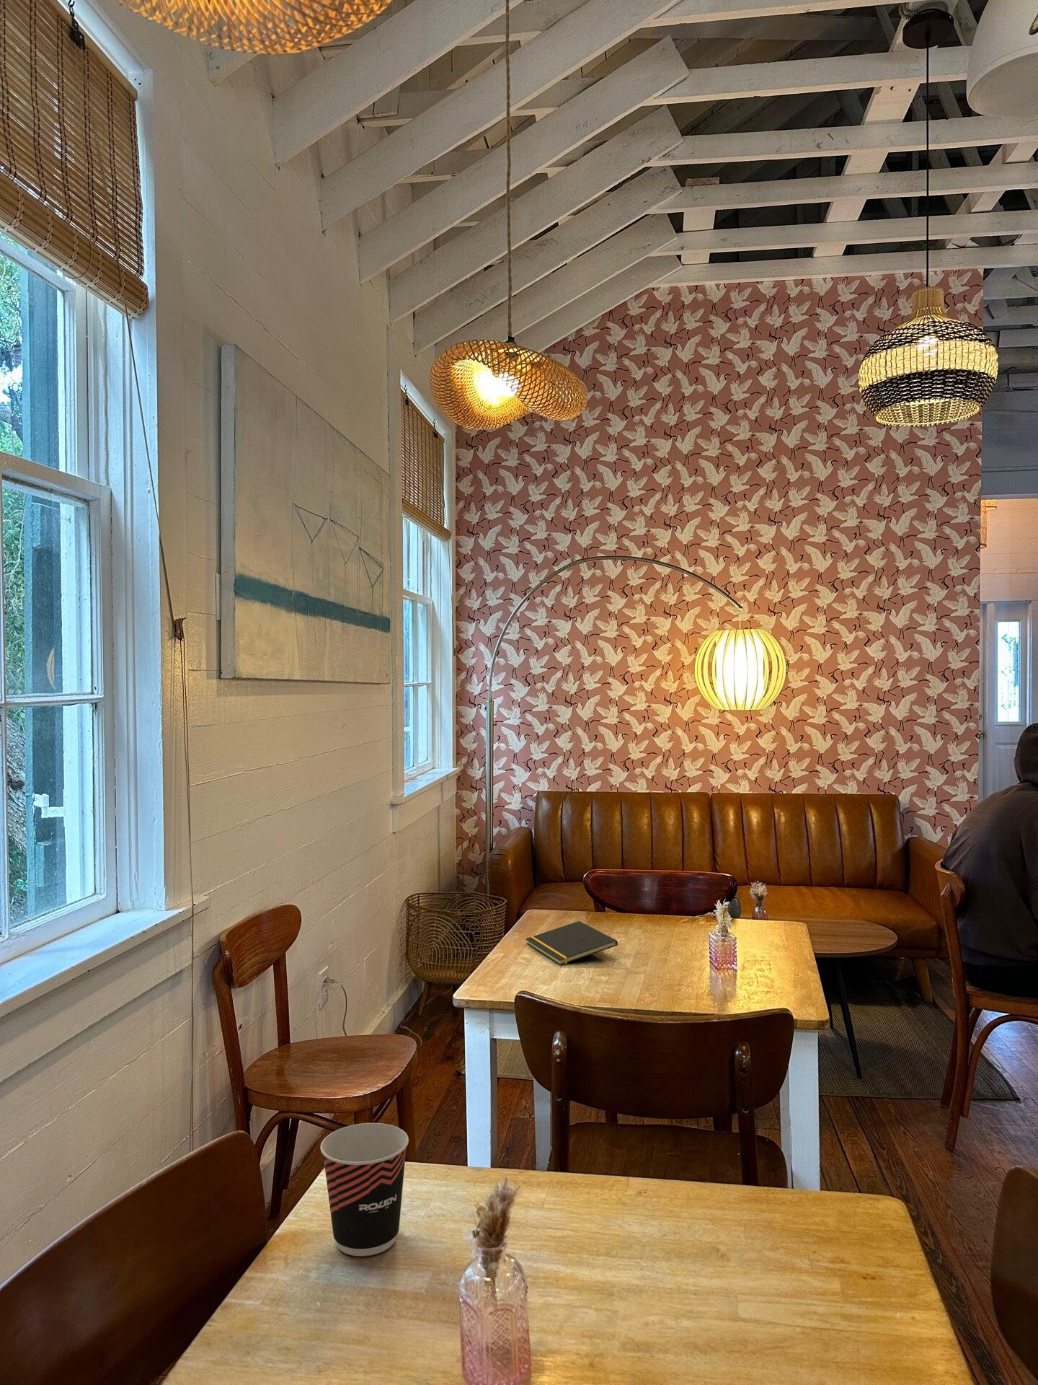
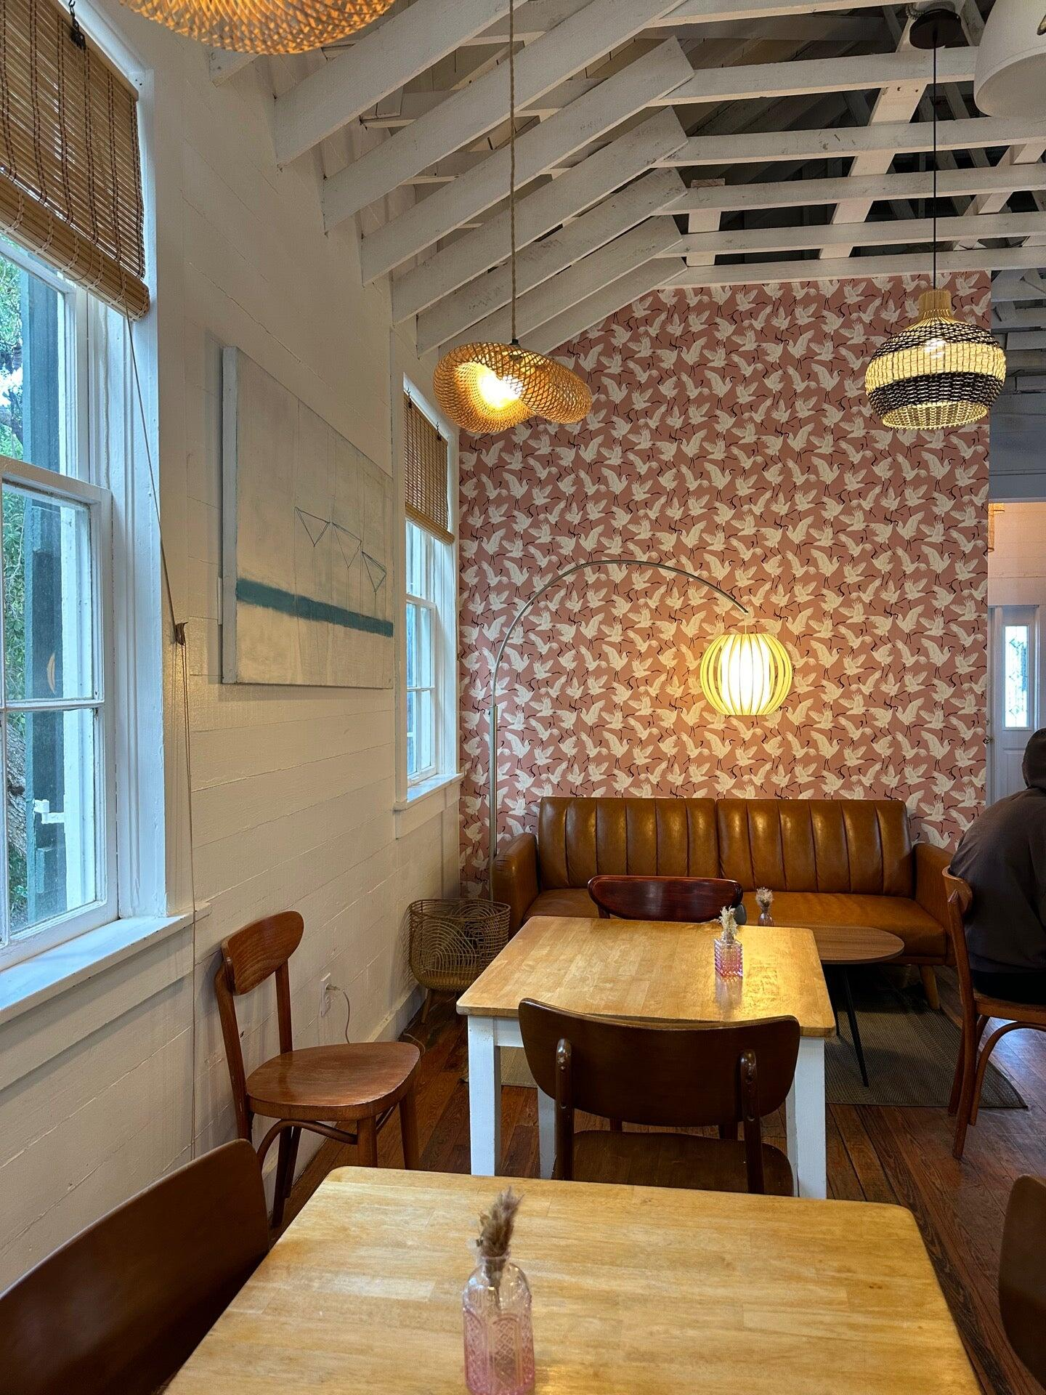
- cup (365, 1190)
- notepad (570, 941)
